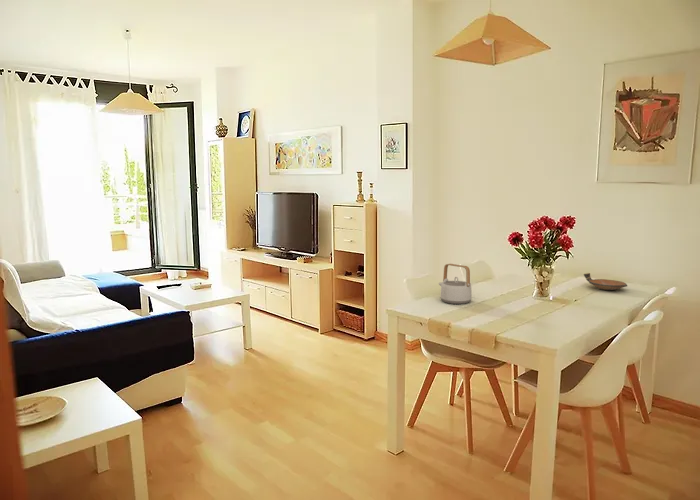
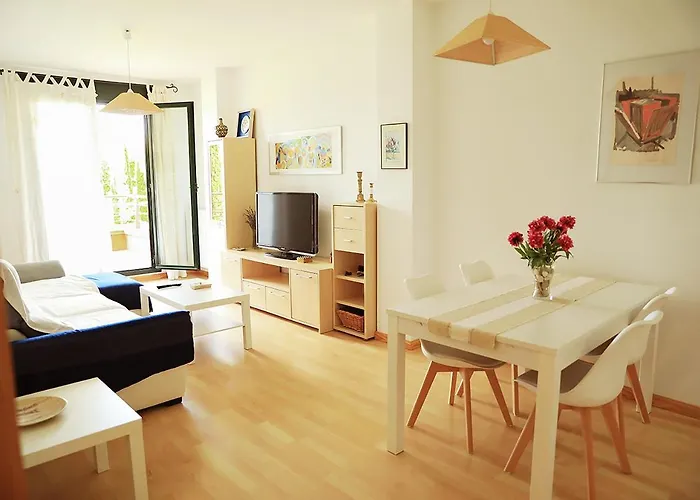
- bowl (603, 281)
- teapot (453, 282)
